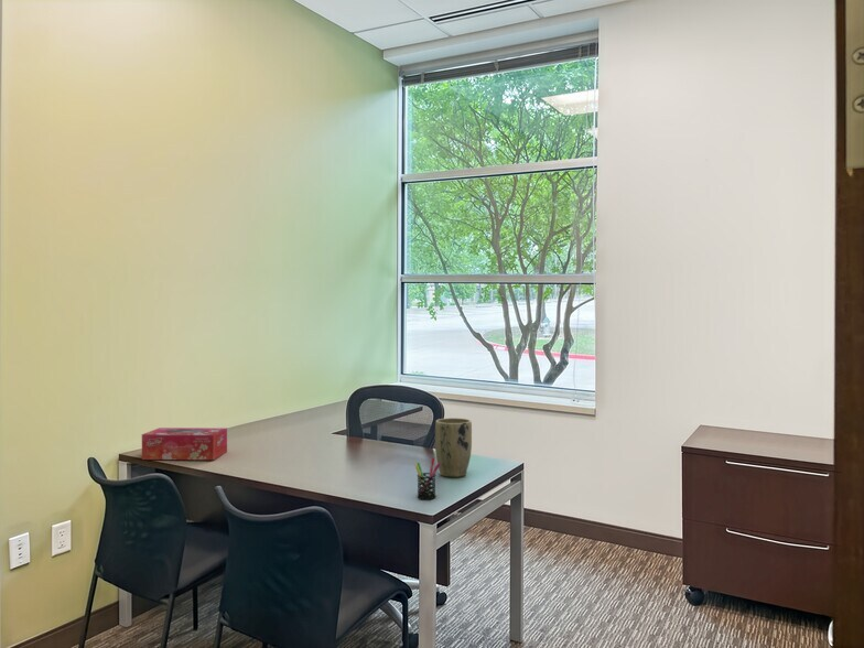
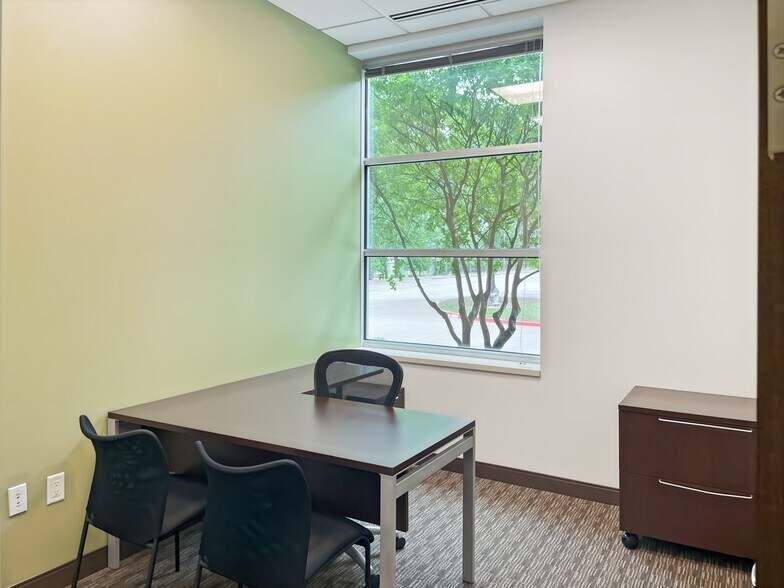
- pen holder (425, 477)
- tissue box (185, 443)
- plant pot (453, 446)
